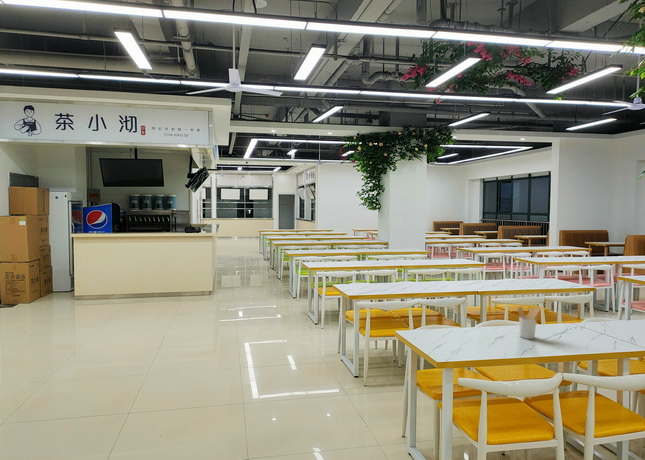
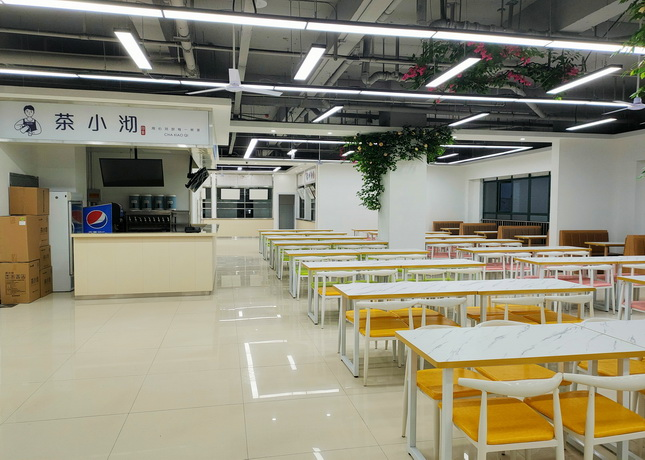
- utensil holder (529, 322)
